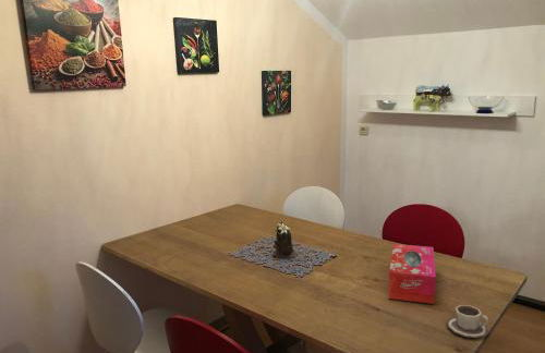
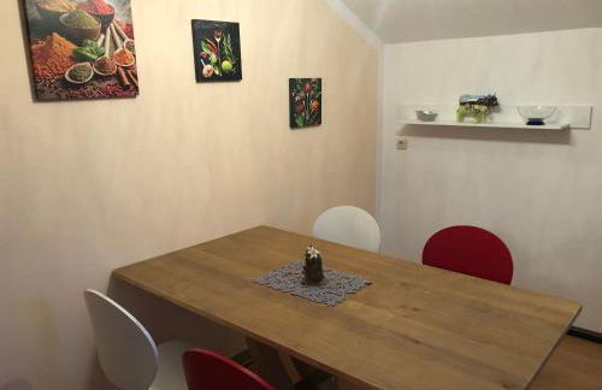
- tissue box (412, 270)
- cup (468, 319)
